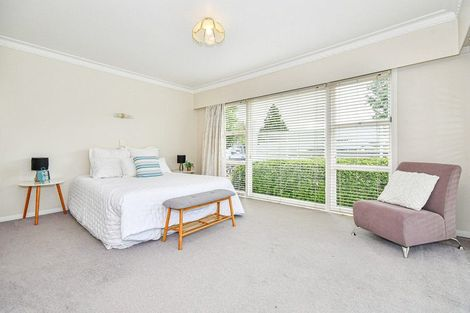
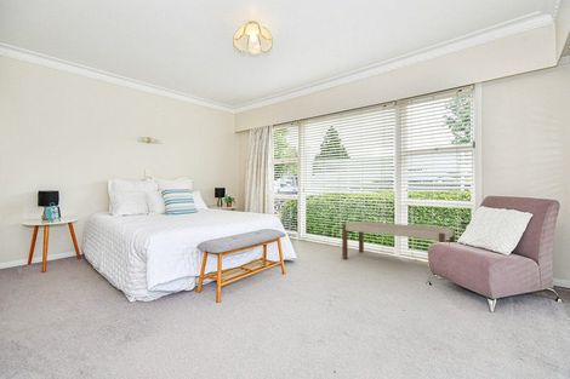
+ bench (394, 235)
